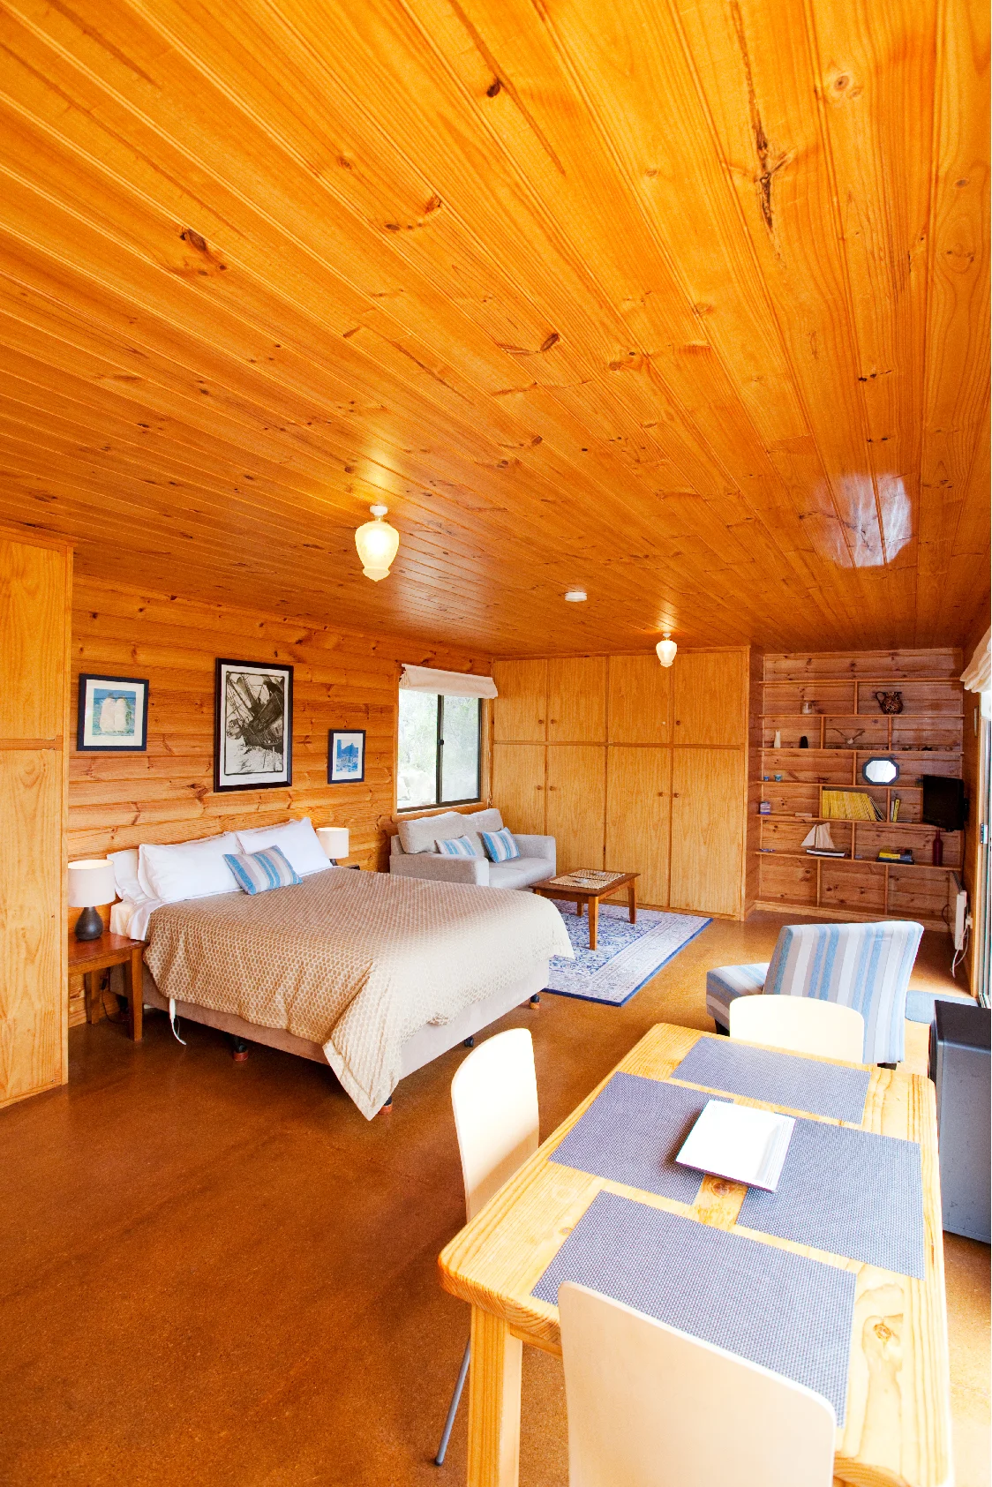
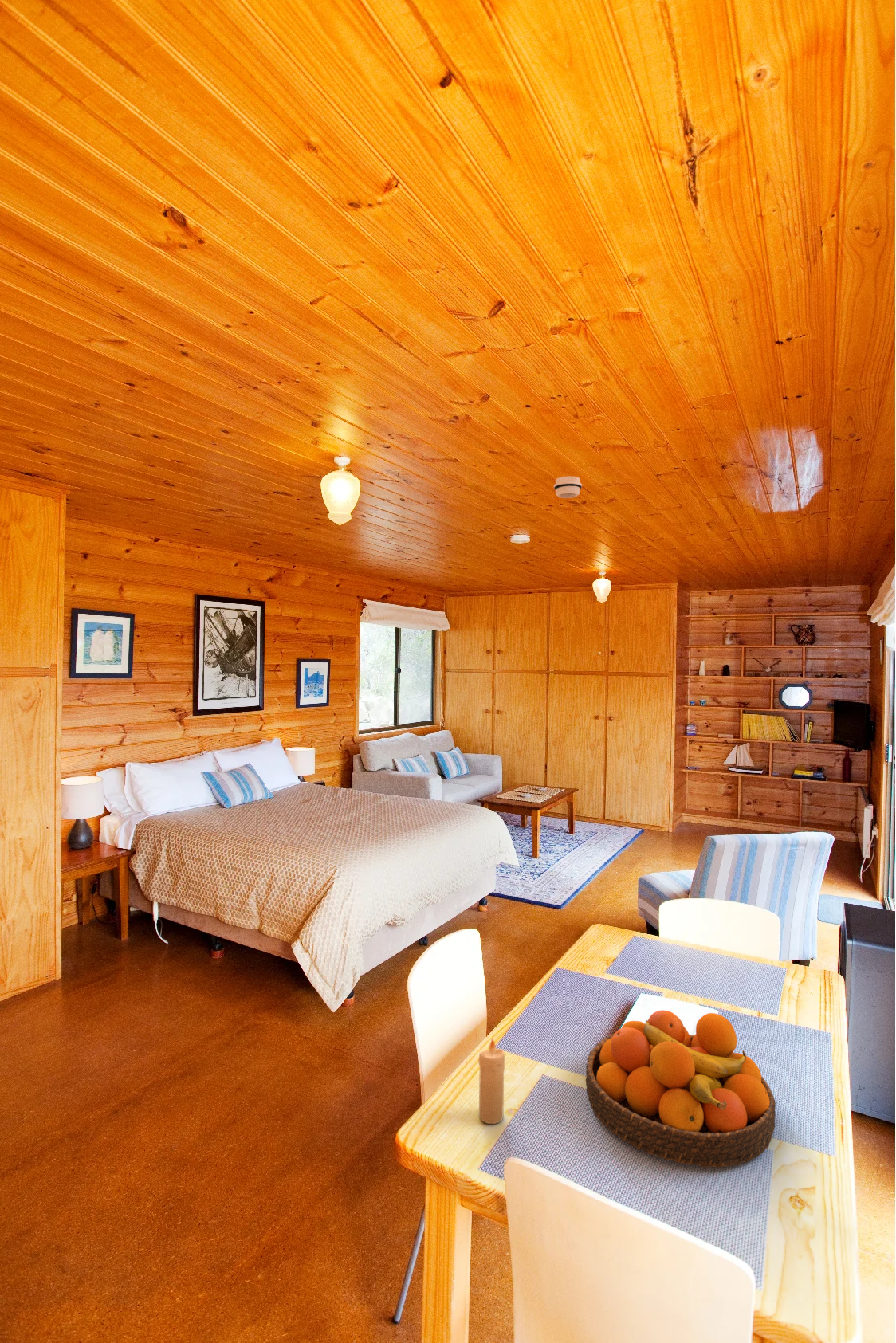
+ smoke detector (568, 487)
+ fruit bowl (677, 1063)
+ candle (491, 1077)
